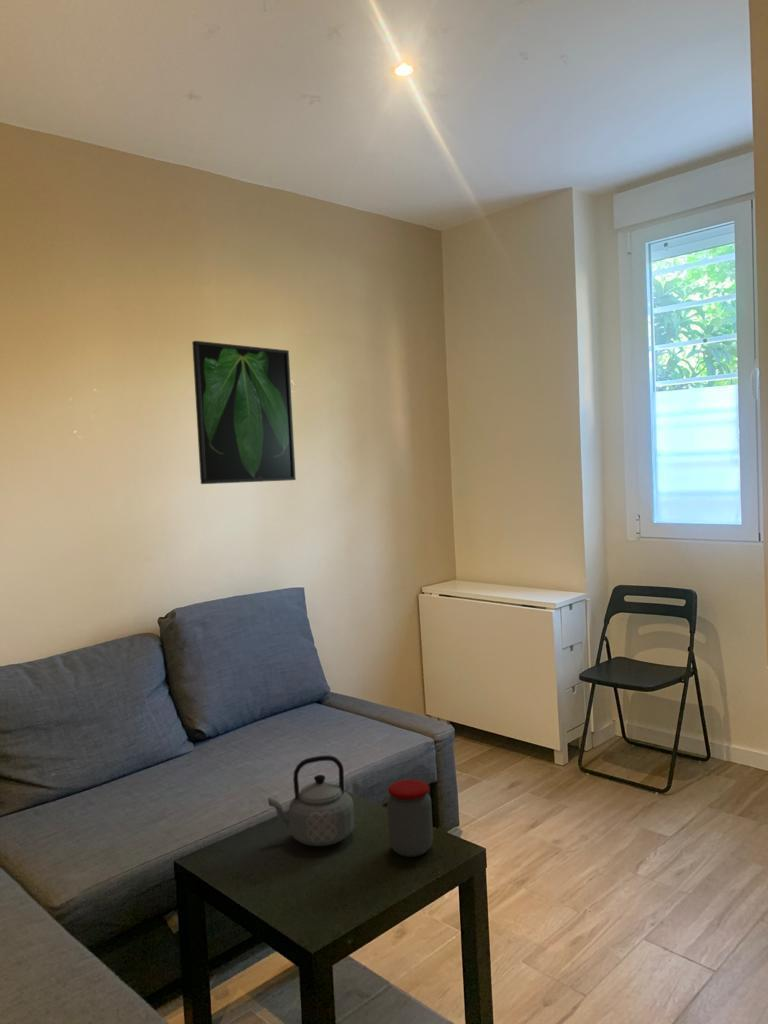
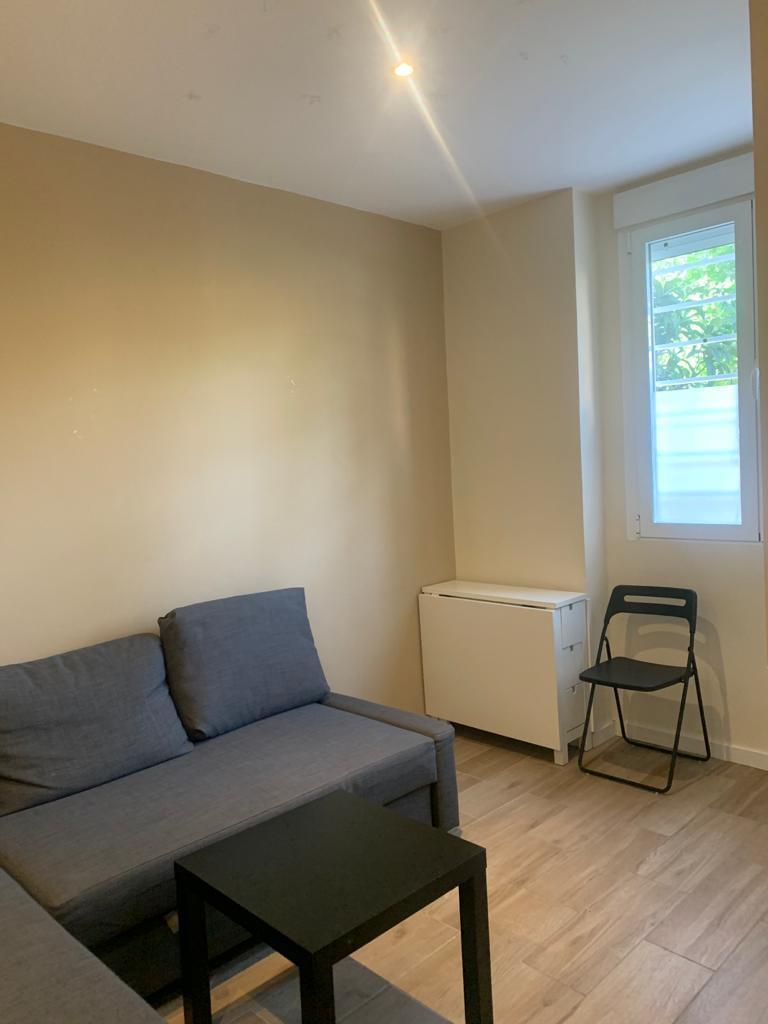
- jar (409, 817)
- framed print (246, 414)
- teapot (311, 798)
